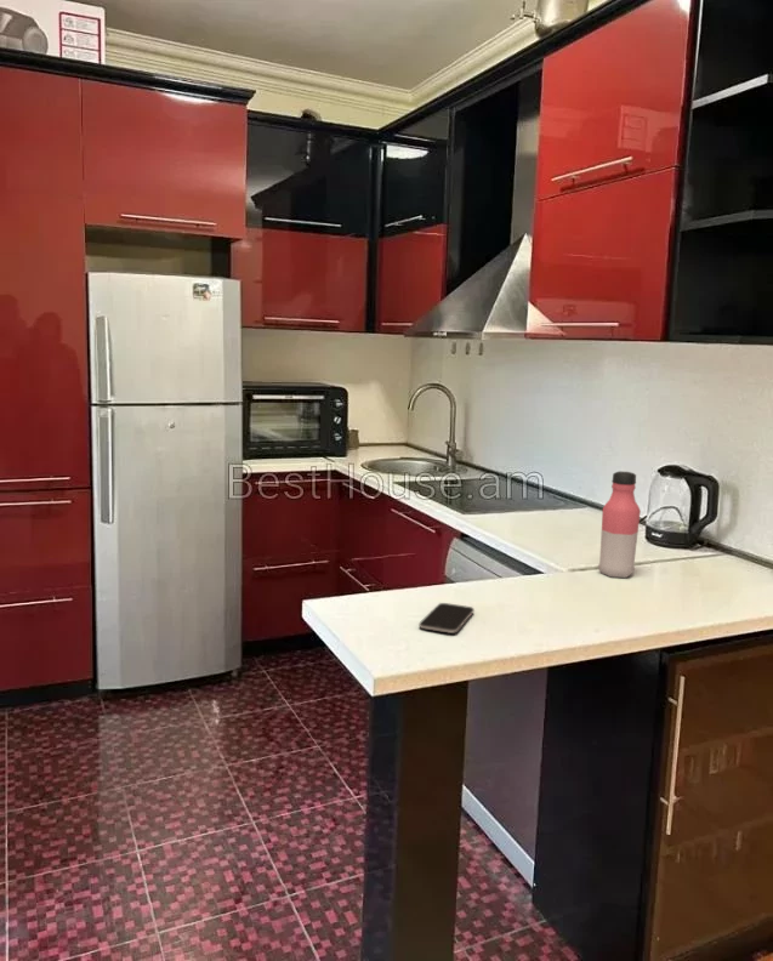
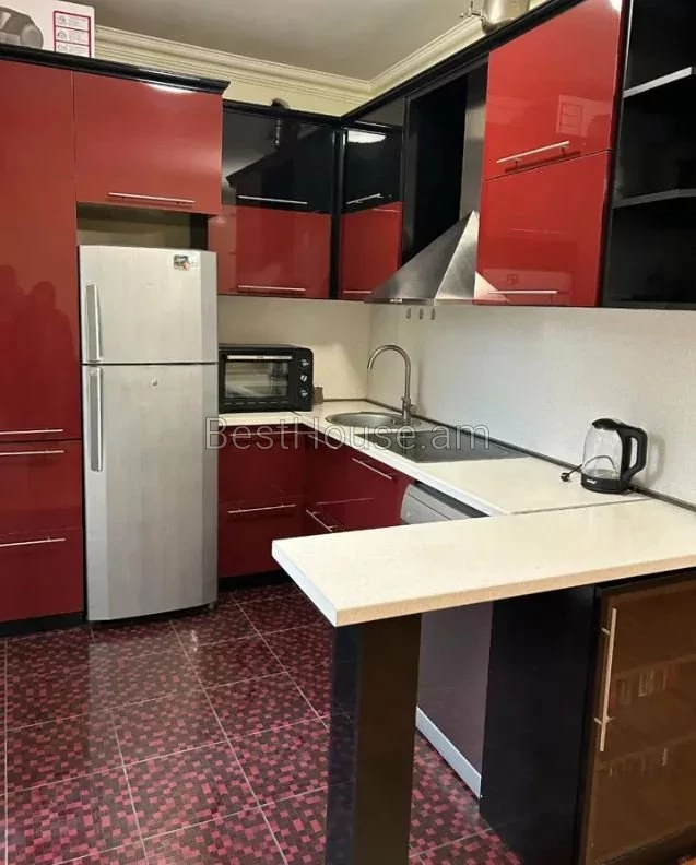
- smartphone (447, 616)
- water bottle (620, 523)
